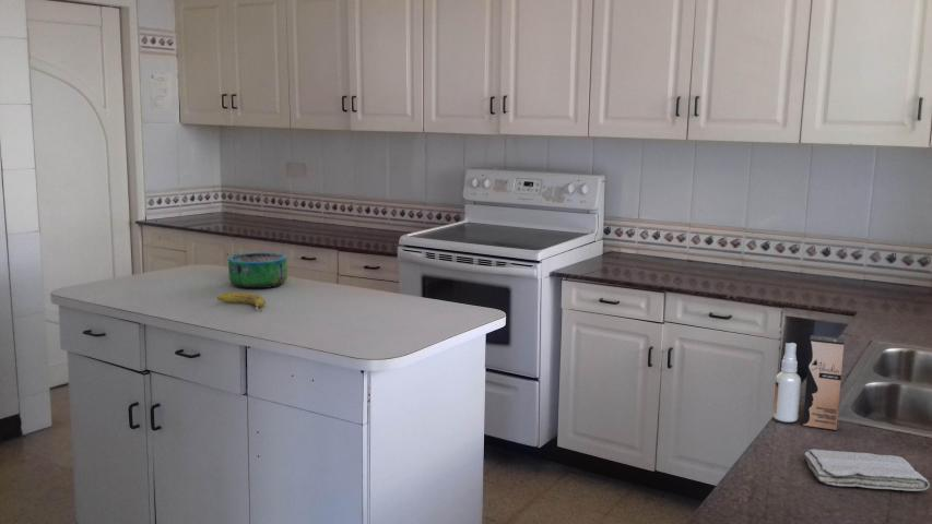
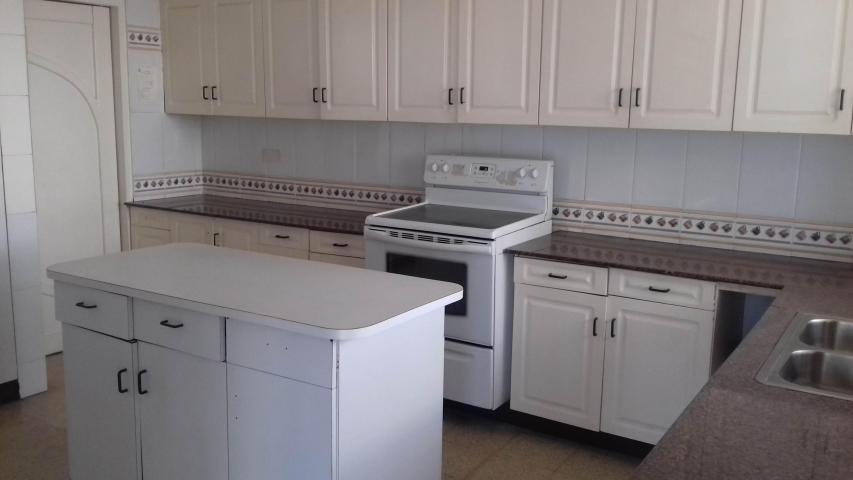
- washcloth (863, 468)
- fruit (245, 299)
- spray bottle (809, 380)
- decorative bowl (258, 270)
